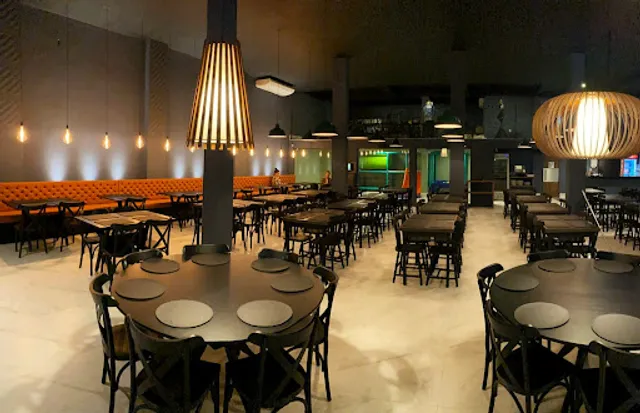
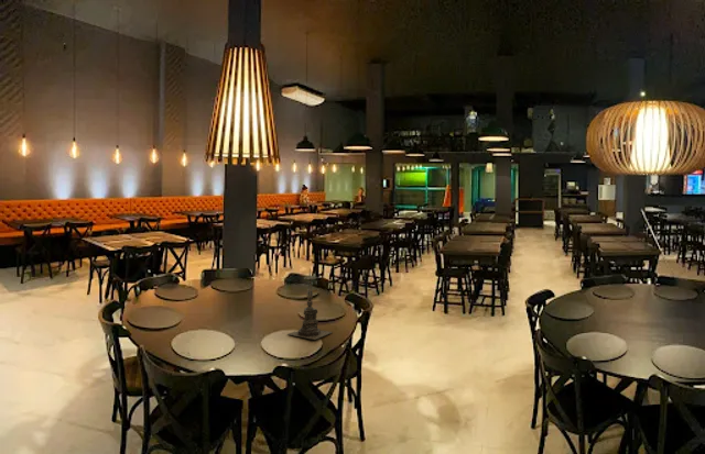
+ candle holder (310, 300)
